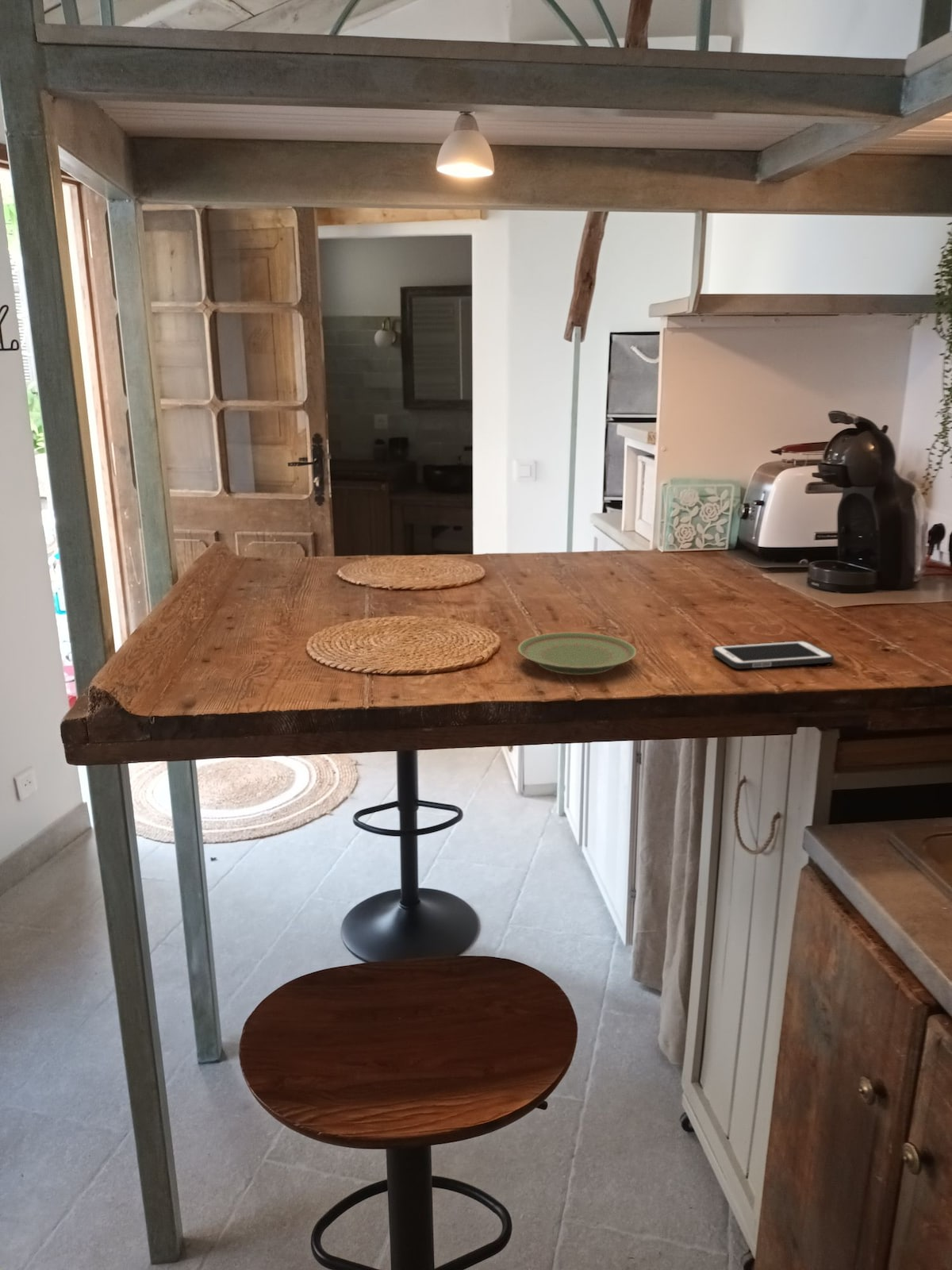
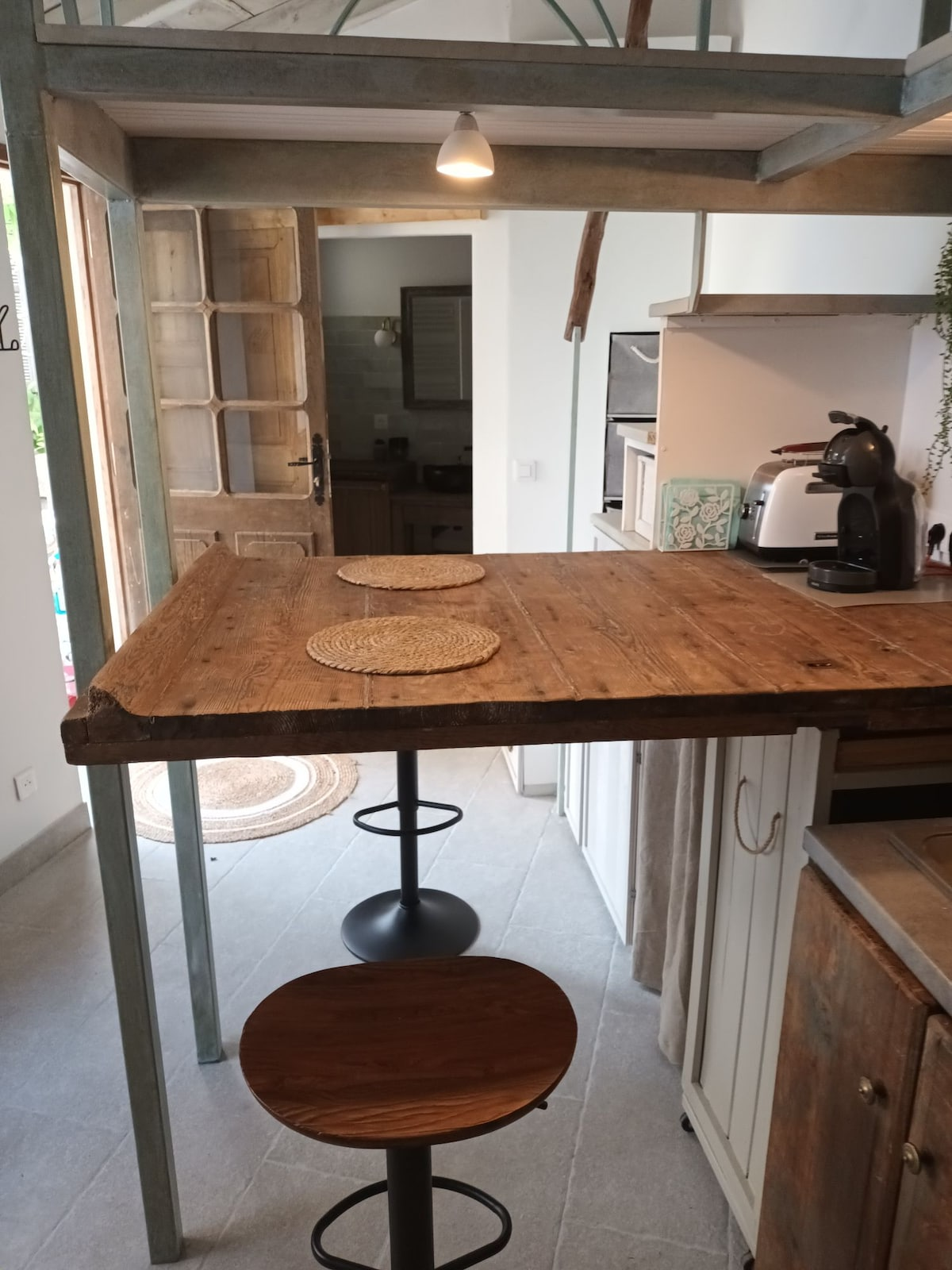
- plate (576, 656)
- cell phone (772, 654)
